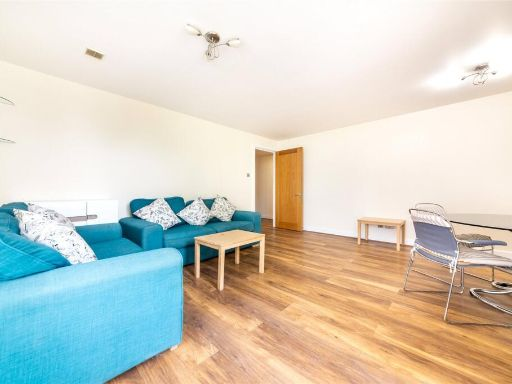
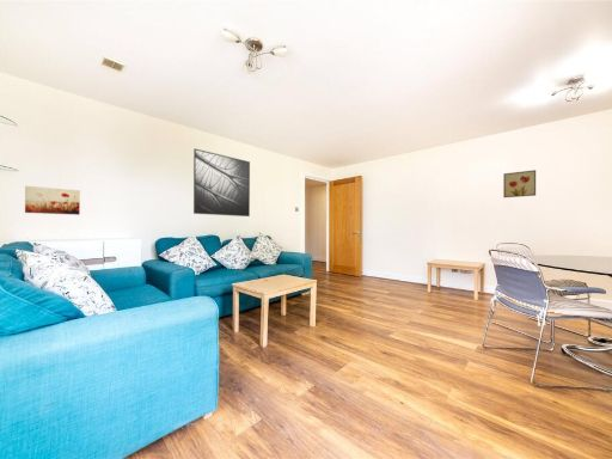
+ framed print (224, 185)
+ wall art (54, 201)
+ wall art (519, 184)
